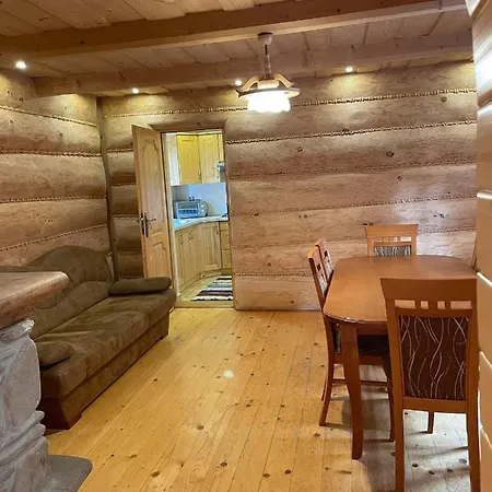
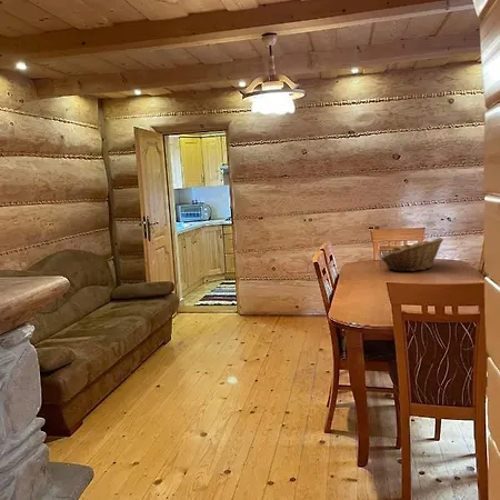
+ fruit basket (412, 253)
